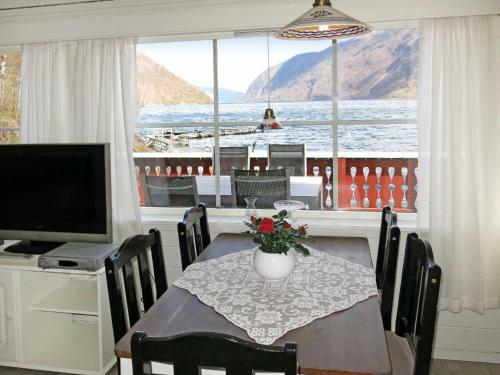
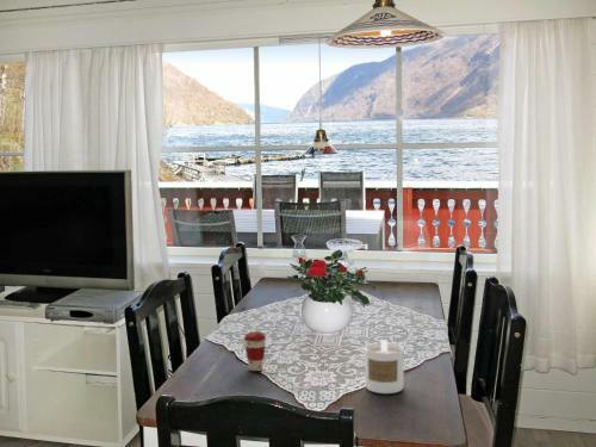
+ candle (384, 364)
+ coffee cup (255, 350)
